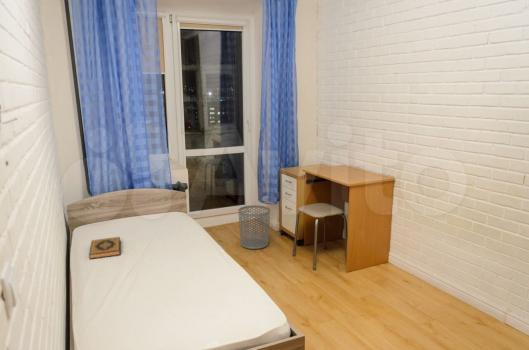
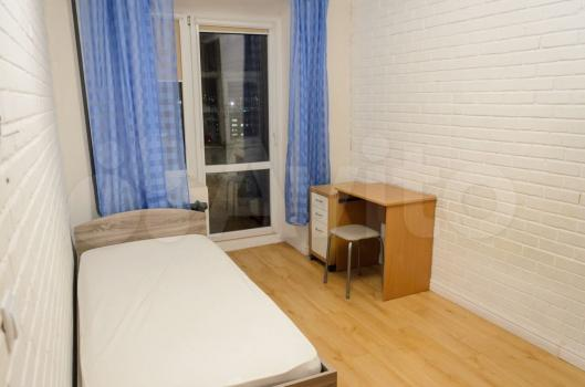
- waste bin (254, 227)
- hardback book (105, 247)
